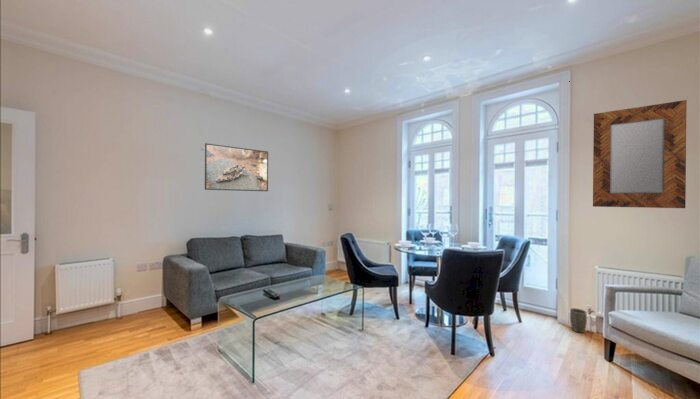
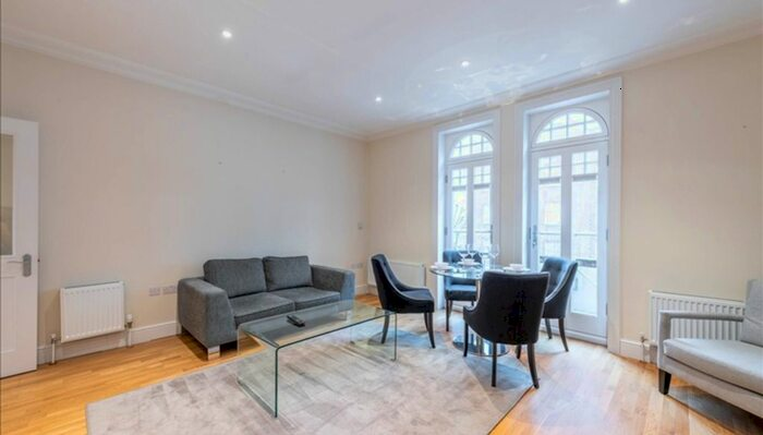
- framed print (238, 169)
- plant pot (578, 320)
- home mirror (636, 157)
